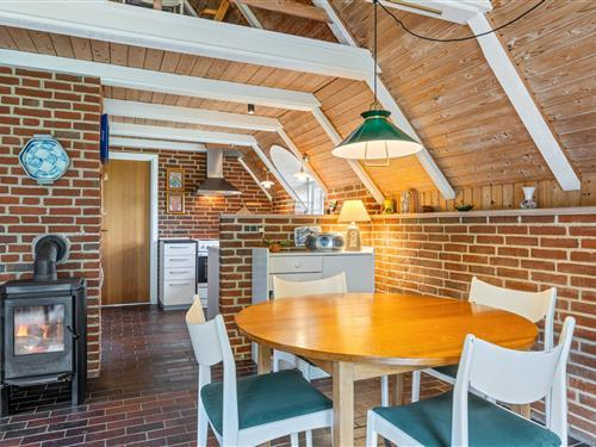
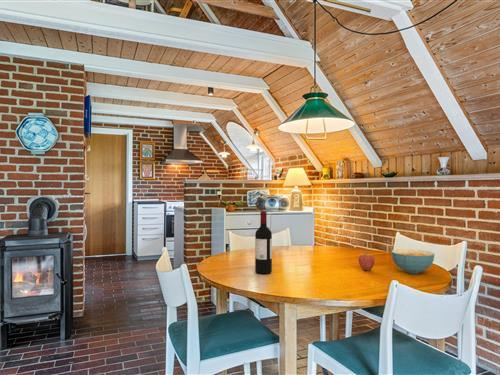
+ fruit (366, 260)
+ wine bottle (263, 241)
+ cereal bowl (412, 262)
